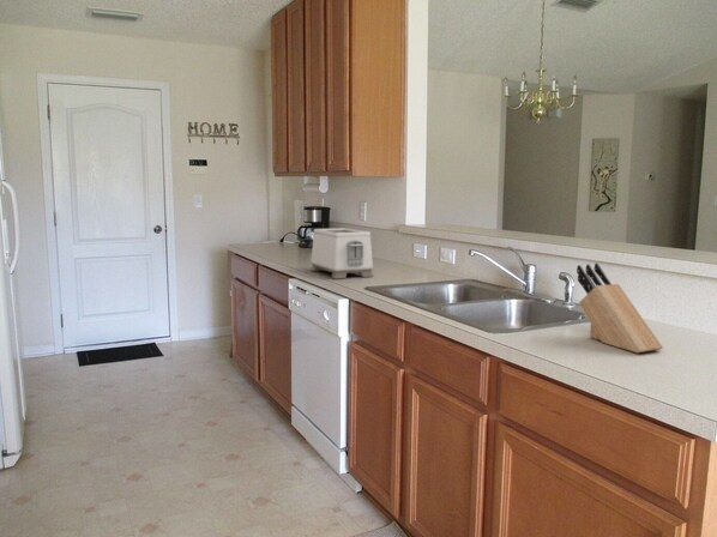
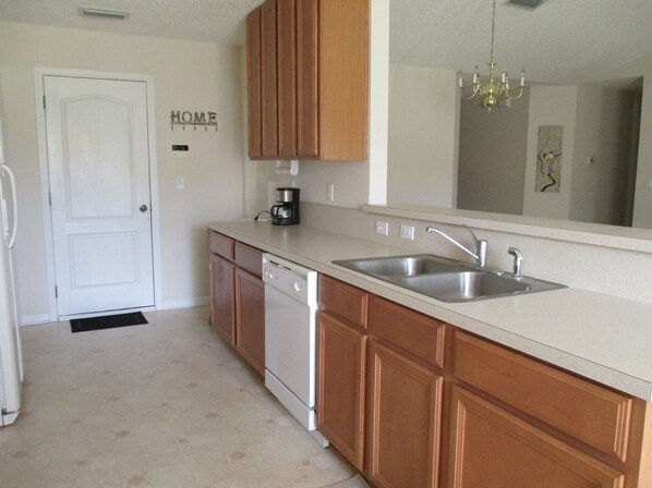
- toaster (342, 252)
- knife block (614, 304)
